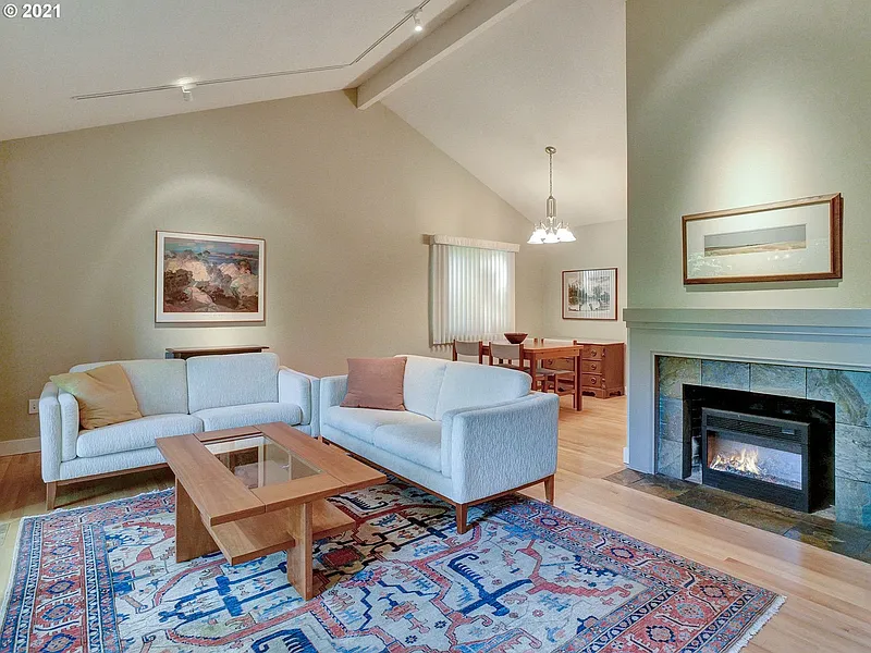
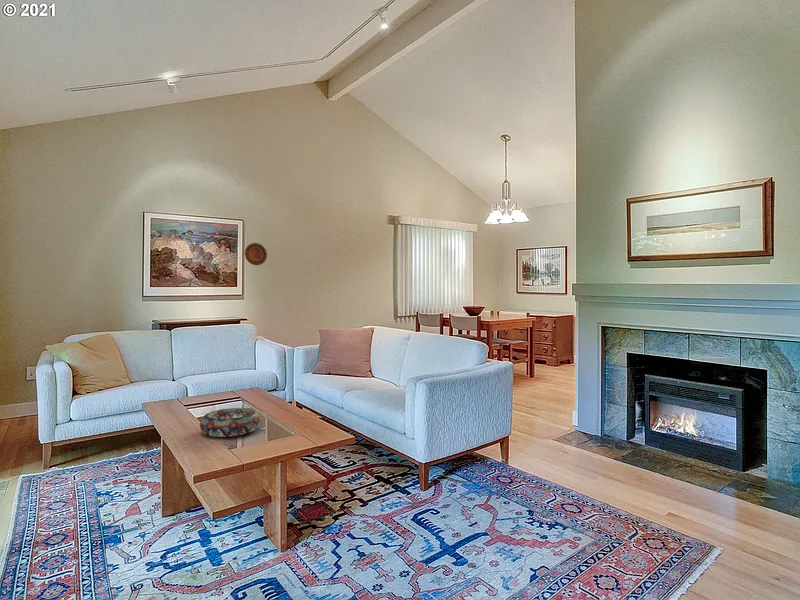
+ decorative plate (256, 254)
+ decorative bowl (230, 422)
